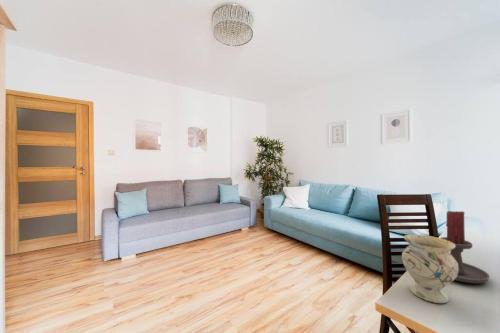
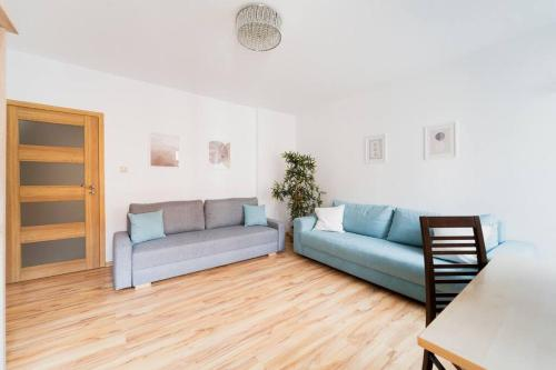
- vase (428, 267)
- candle holder (456, 240)
